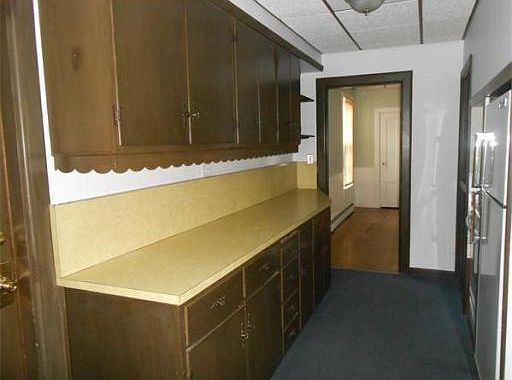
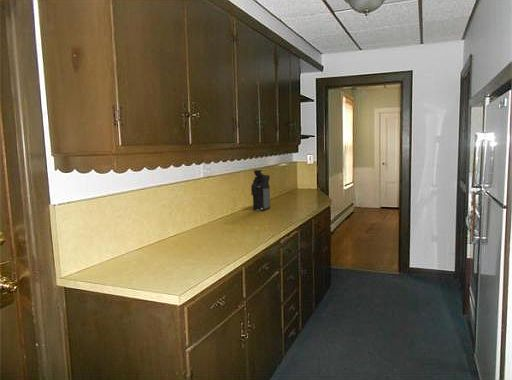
+ coffee maker (260, 189)
